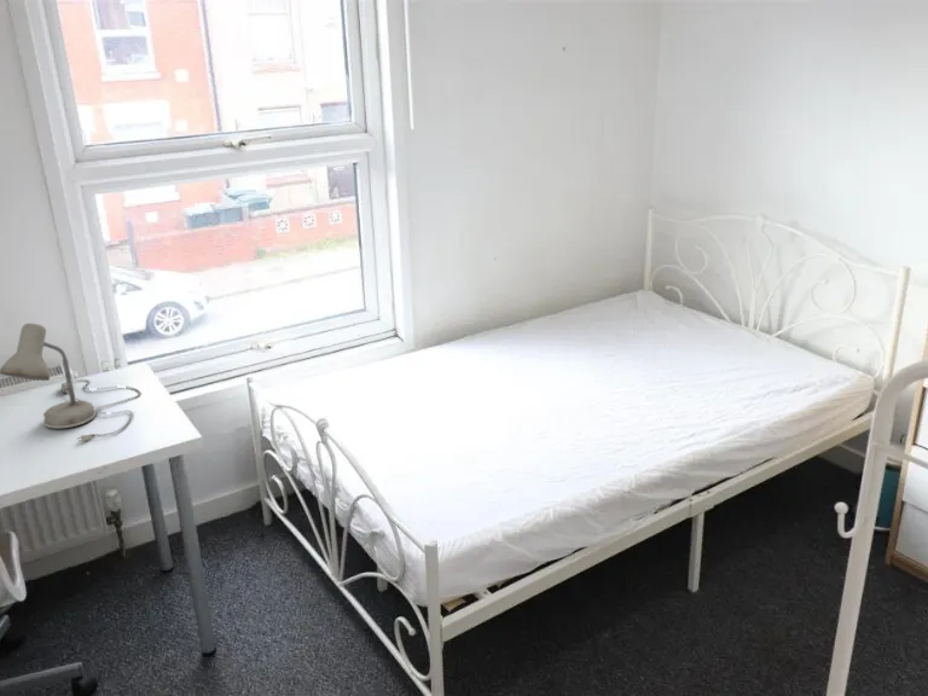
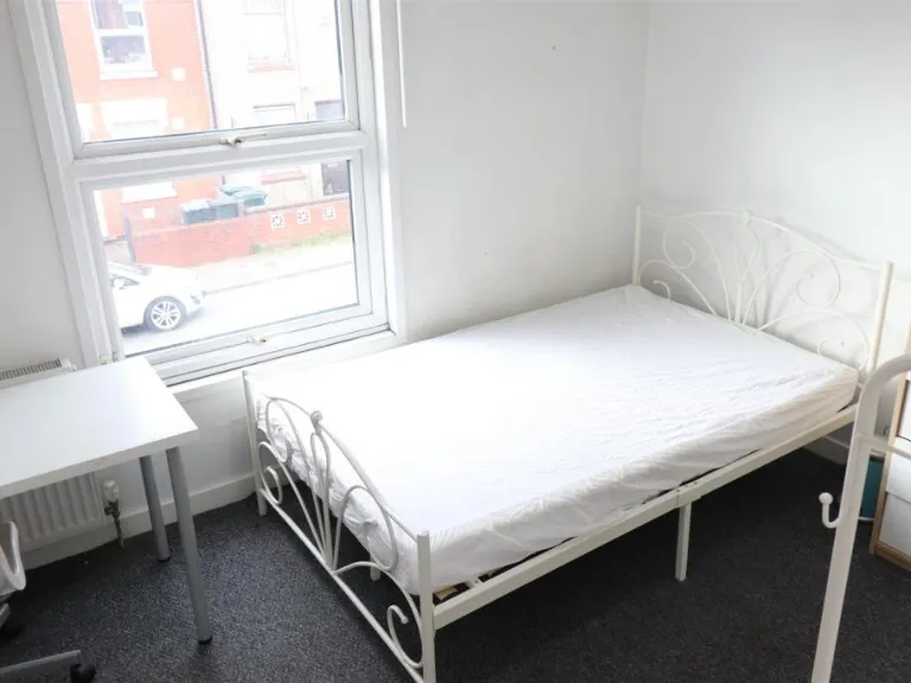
- desk lamp (66, 361)
